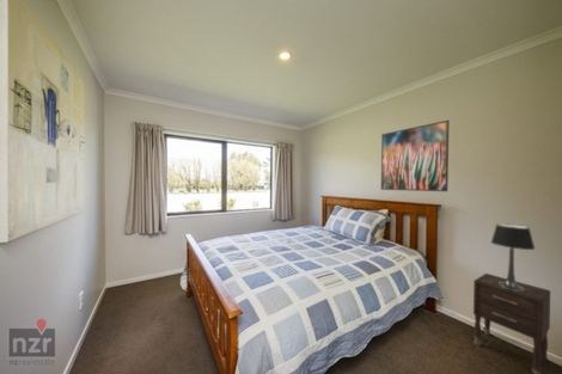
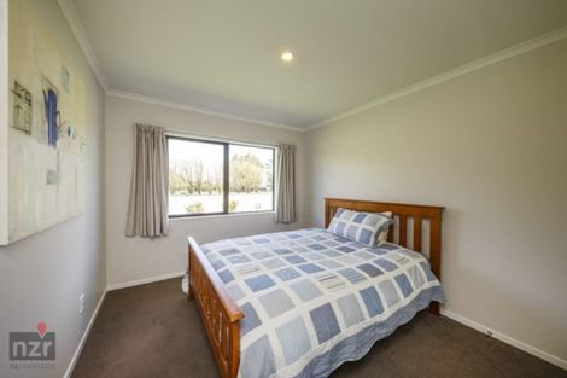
- table lamp (511, 256)
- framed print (410, 159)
- nightstand (508, 318)
